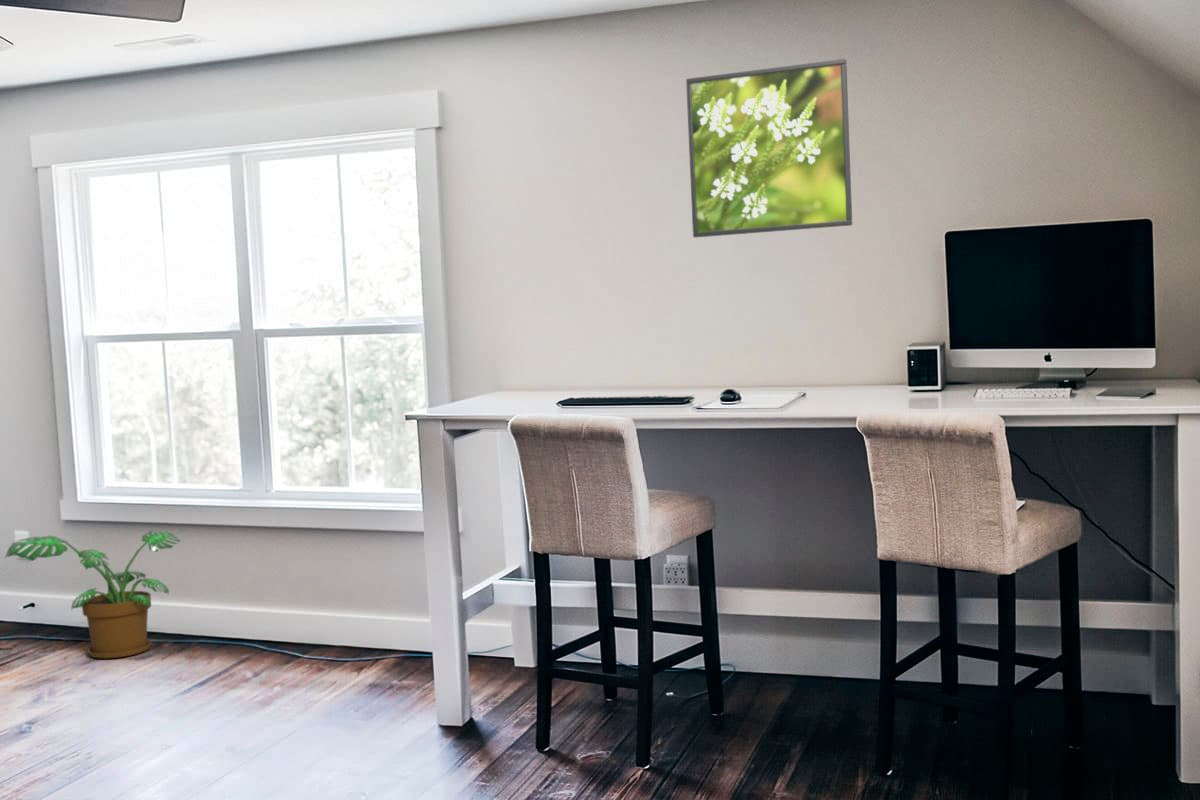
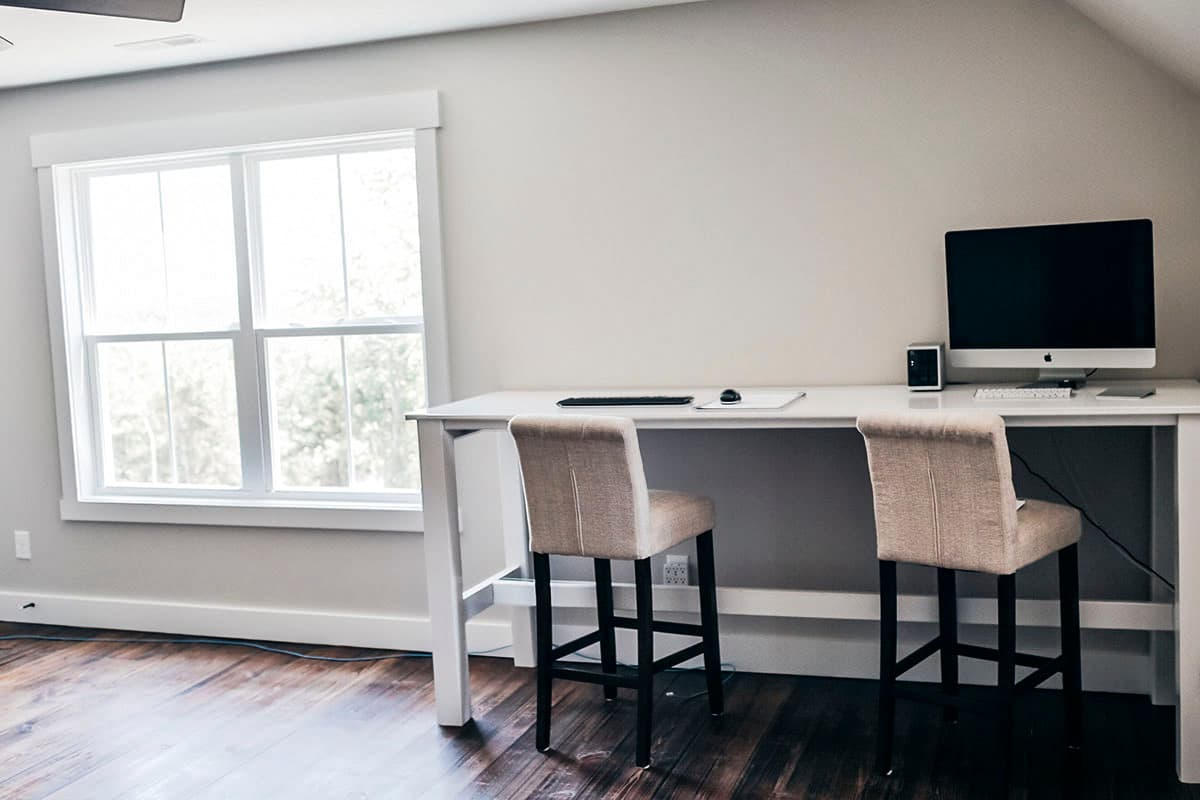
- potted plant (101, 592)
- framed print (767, 150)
